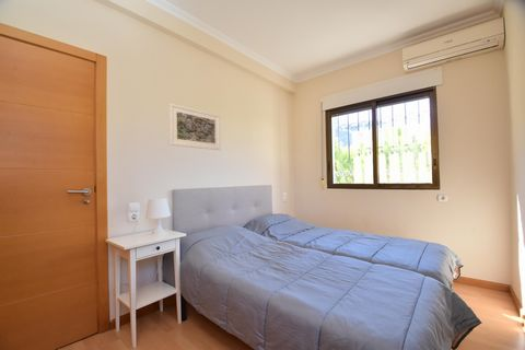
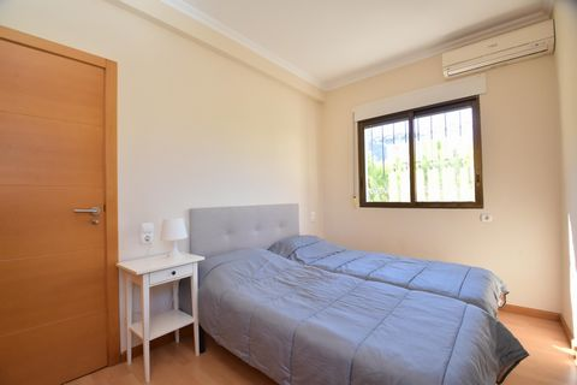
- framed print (197, 128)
